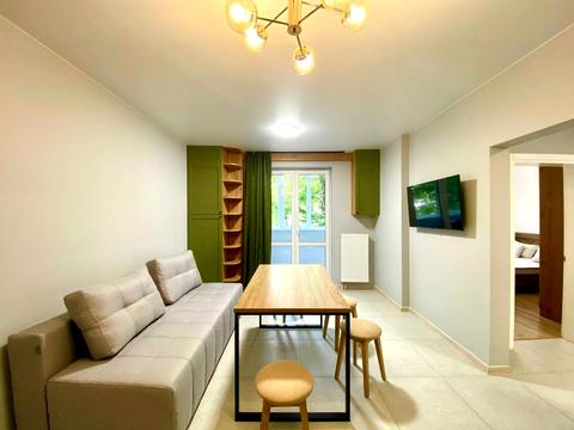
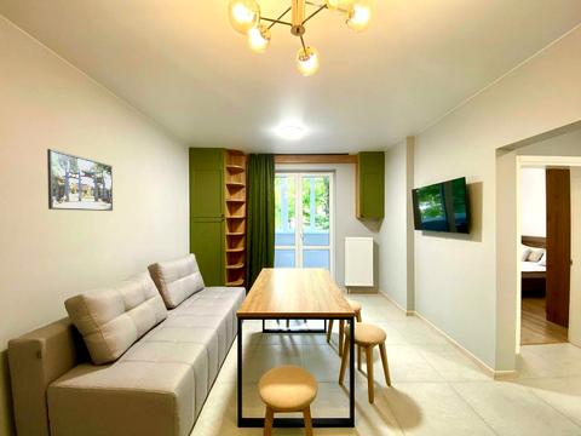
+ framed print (85, 184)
